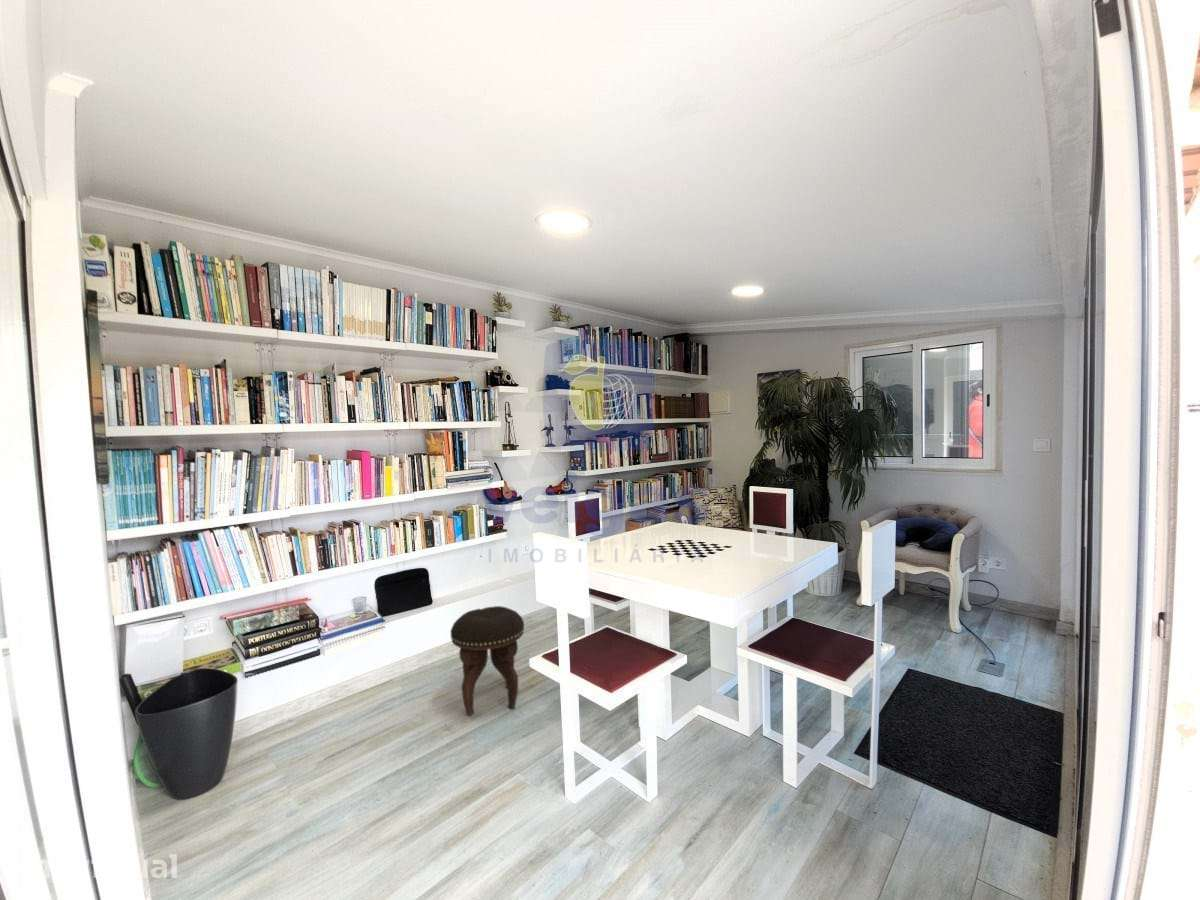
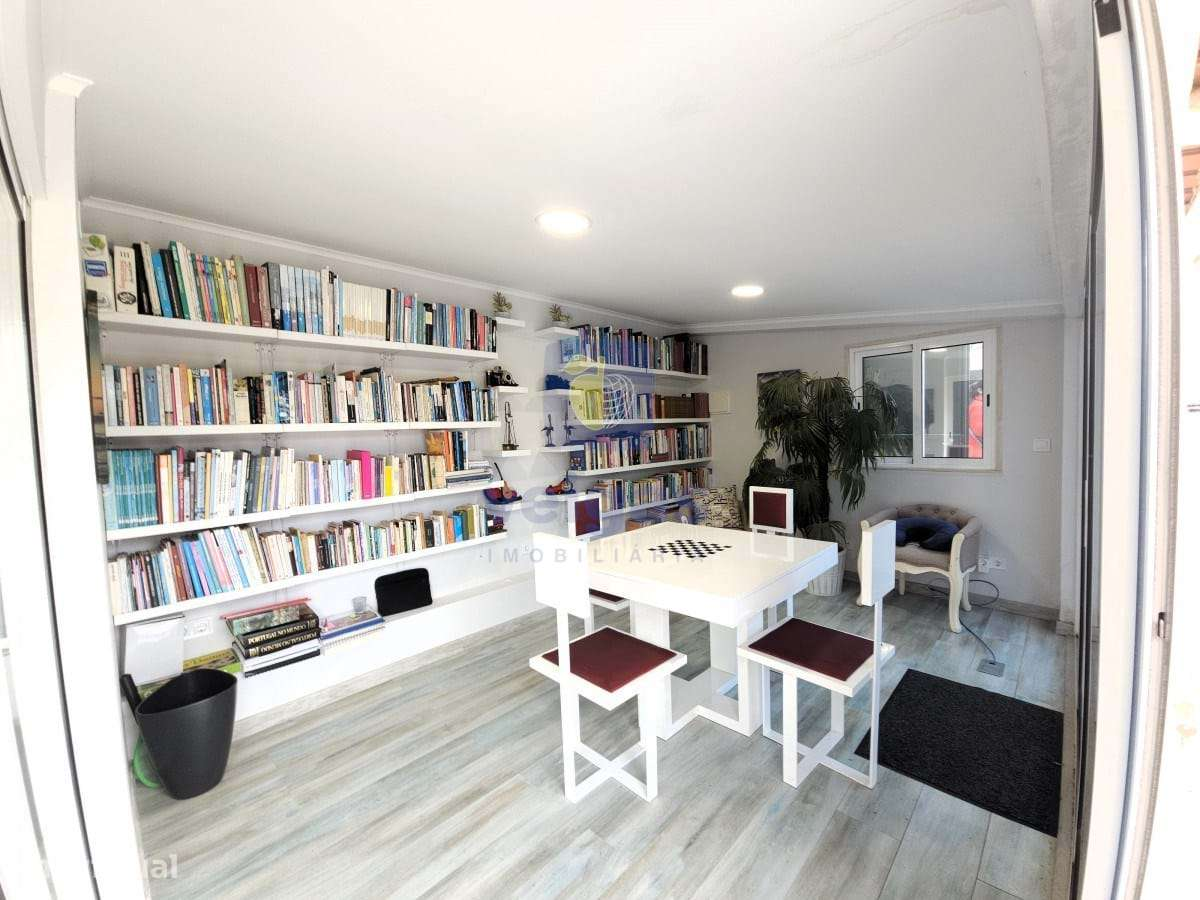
- footstool (487, 656)
